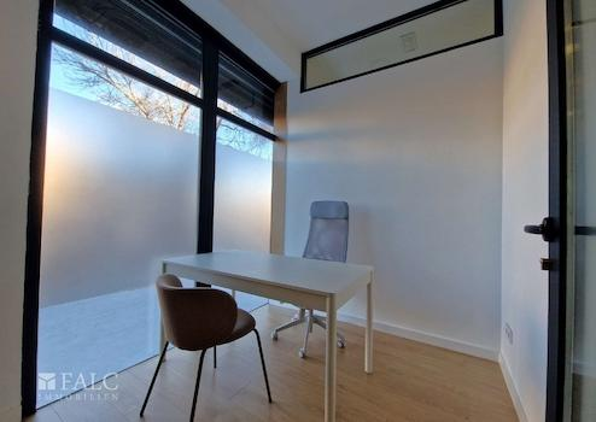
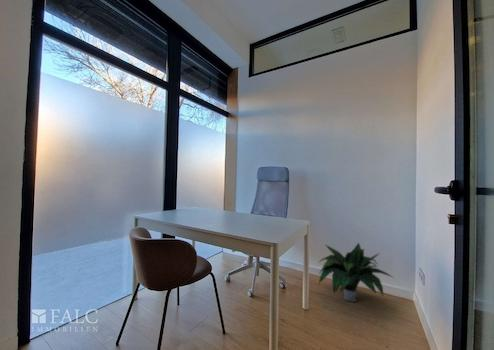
+ potted plant (352, 271)
